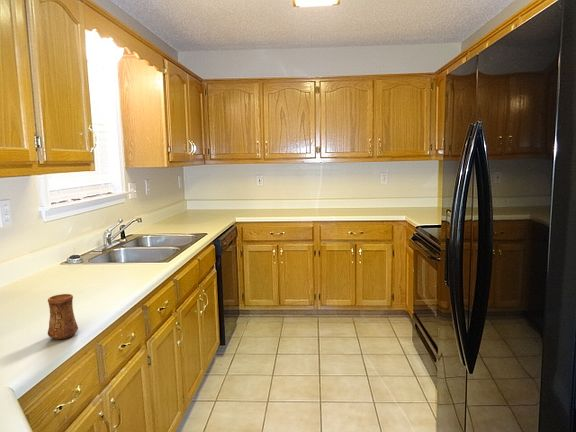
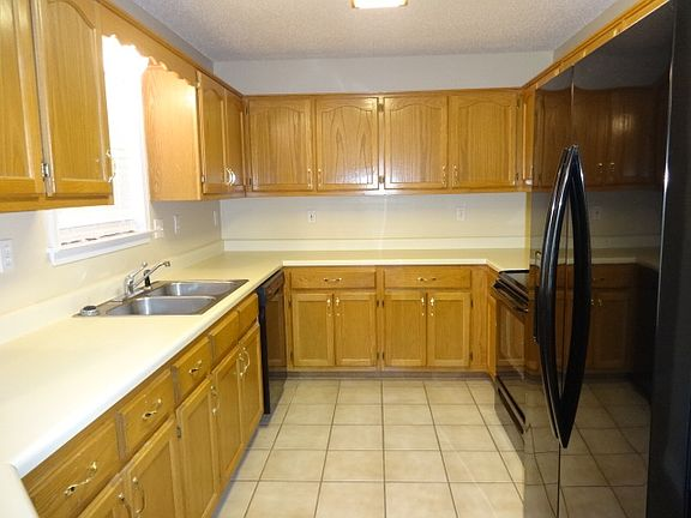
- cup (61, 316)
